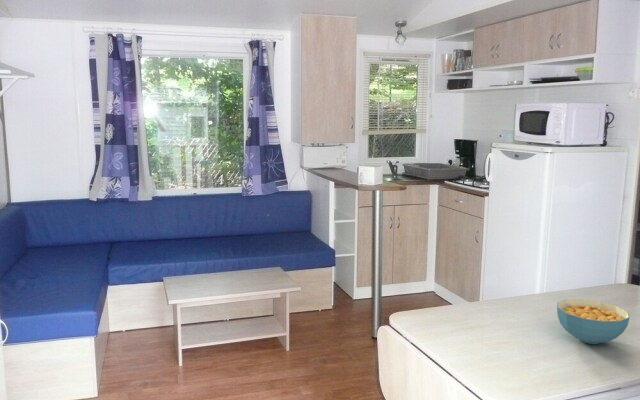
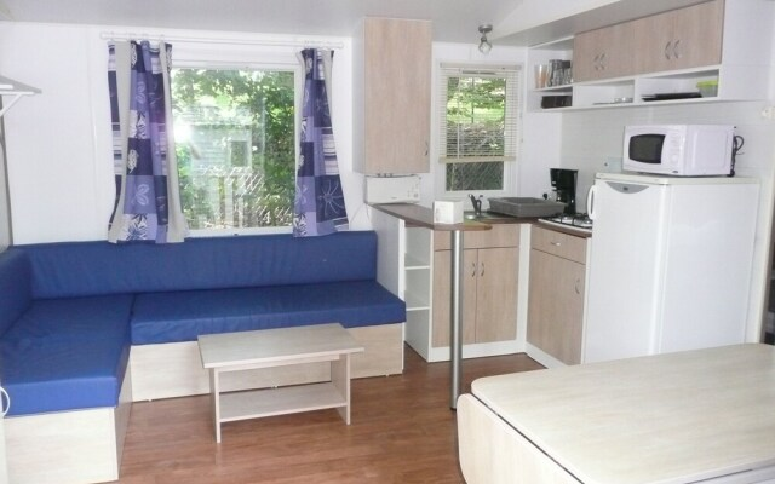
- cereal bowl (590, 324)
